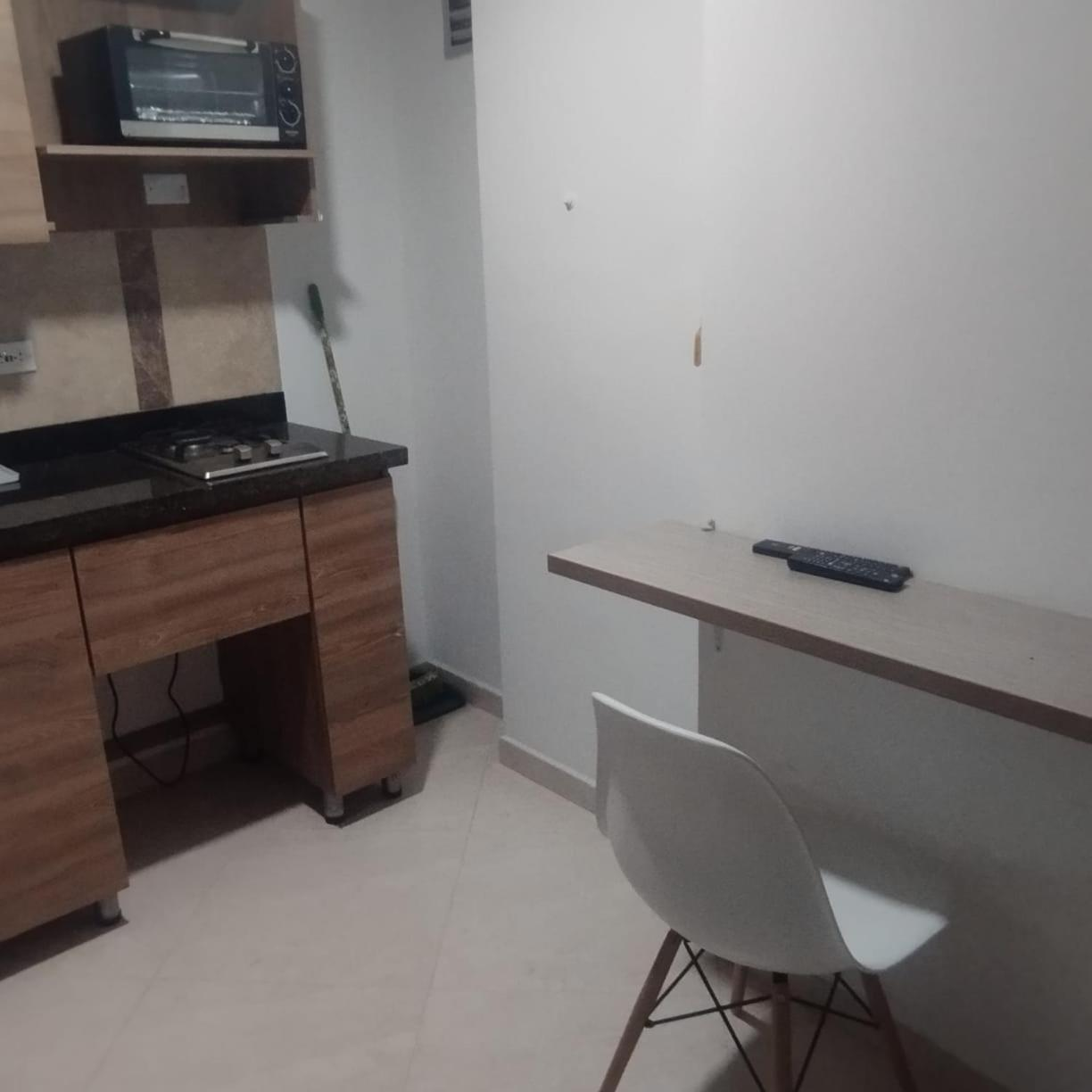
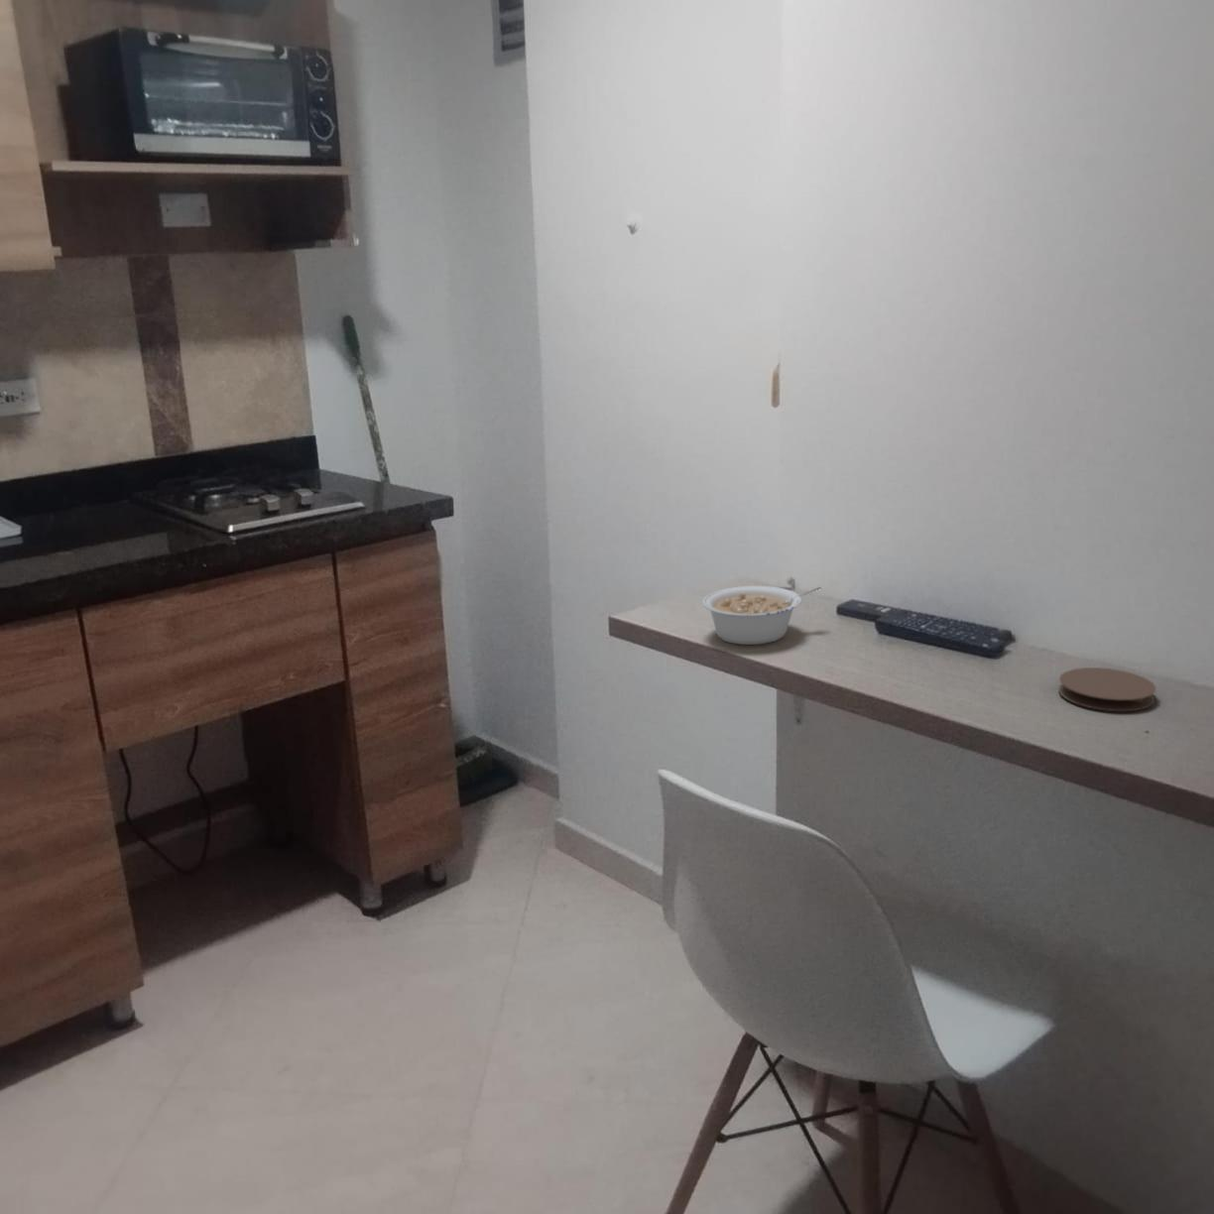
+ legume (754, 611)
+ coaster (1106, 688)
